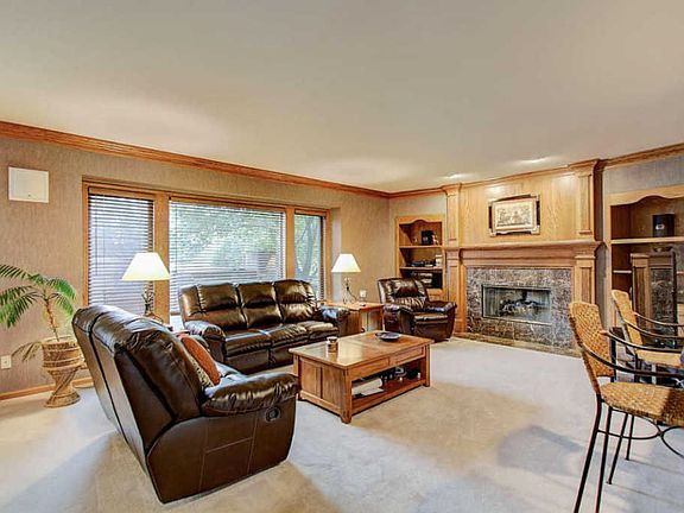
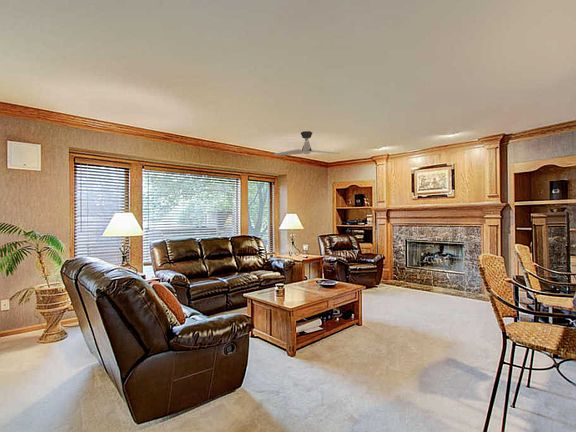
+ ceiling fan (306, 141)
